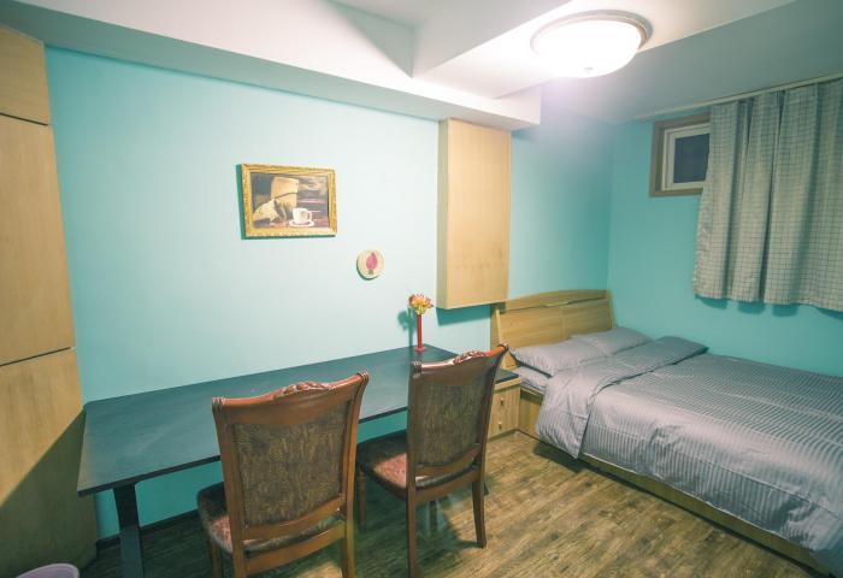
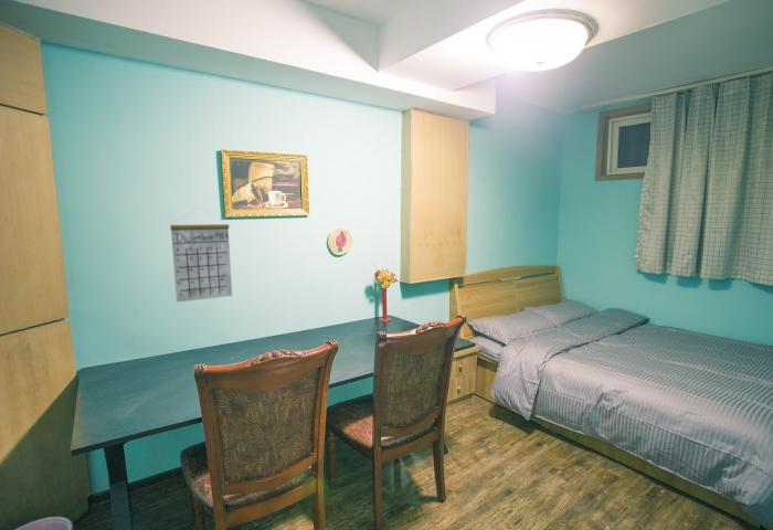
+ calendar (202, 253)
